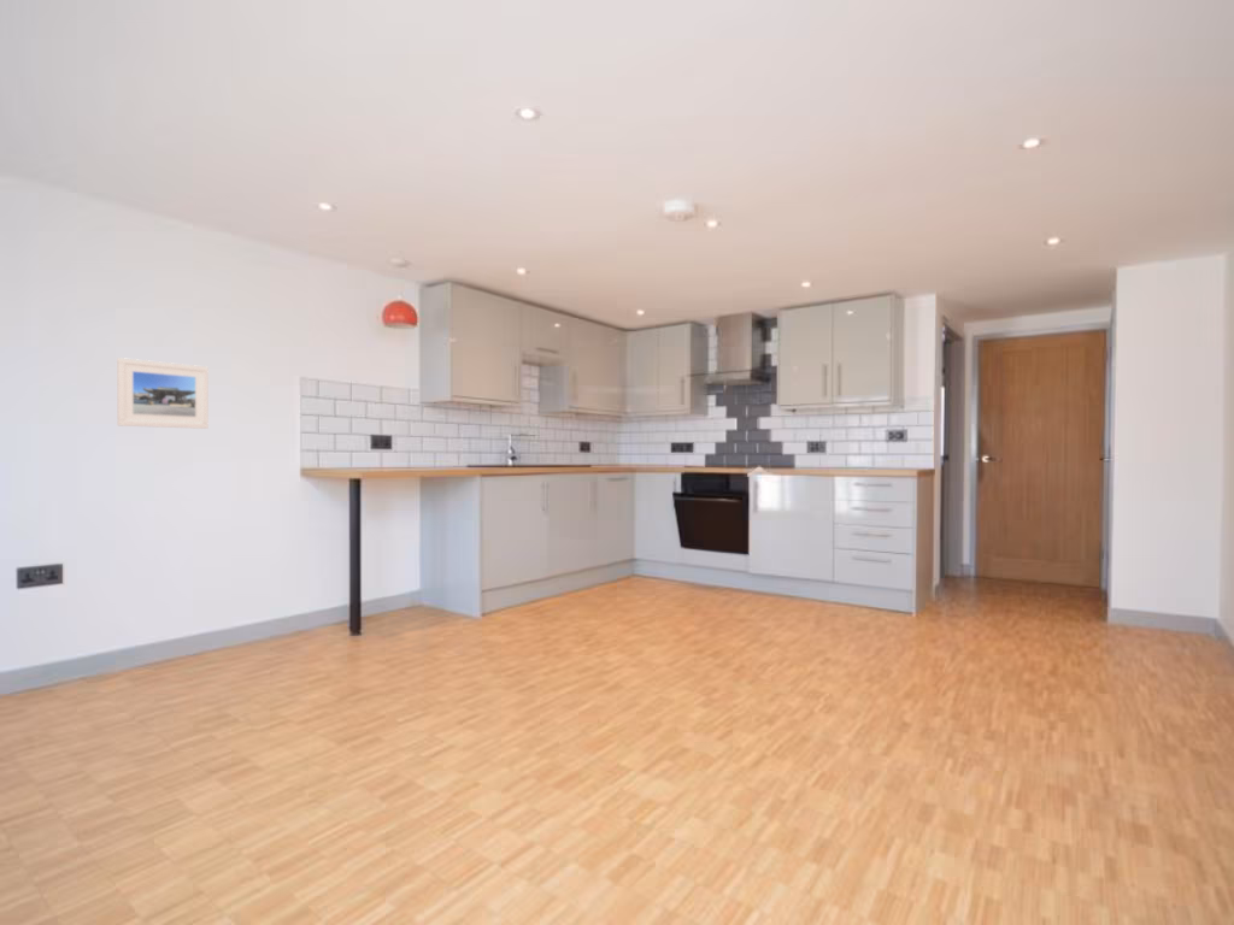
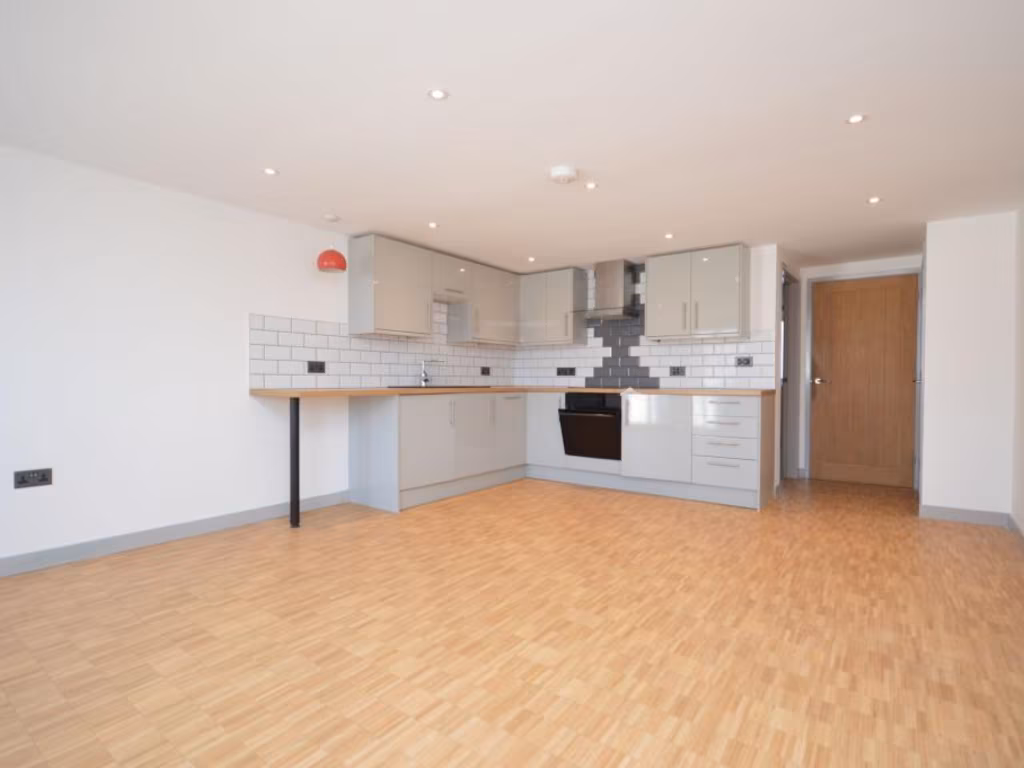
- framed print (164, 394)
